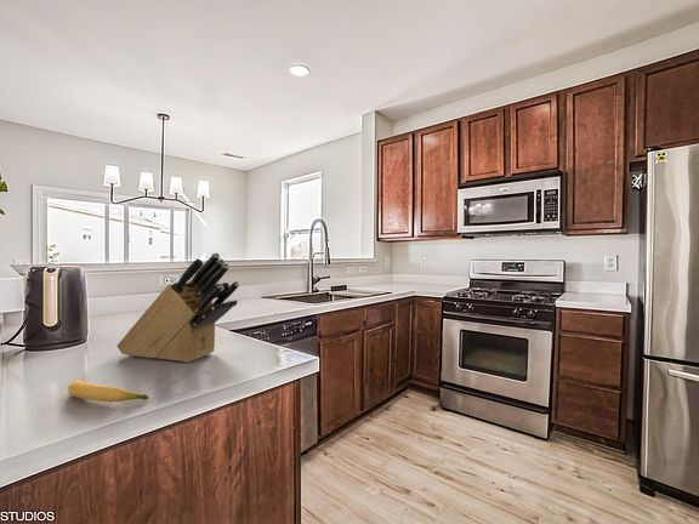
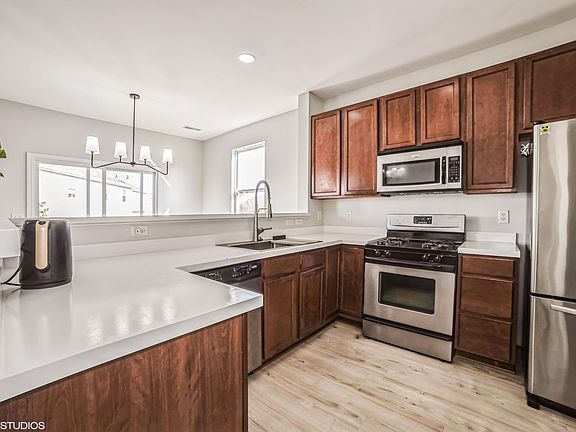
- banana (101, 388)
- knife block (178, 303)
